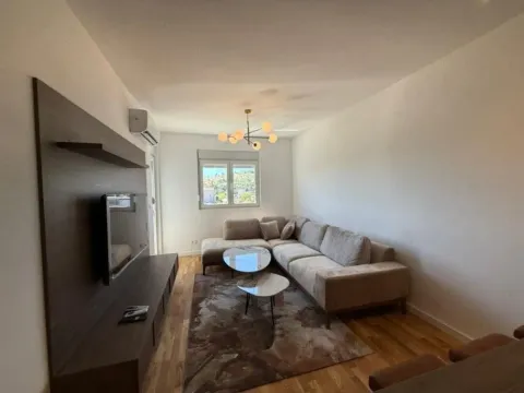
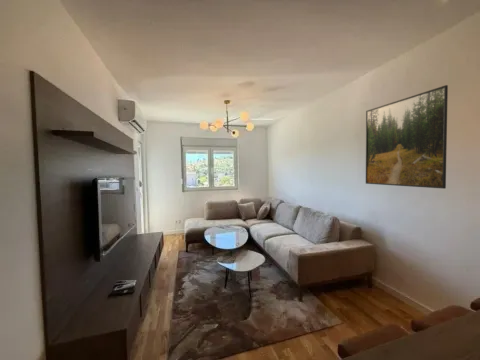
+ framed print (399, 143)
